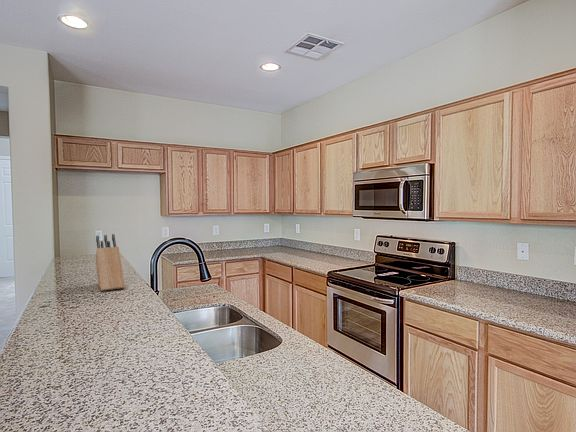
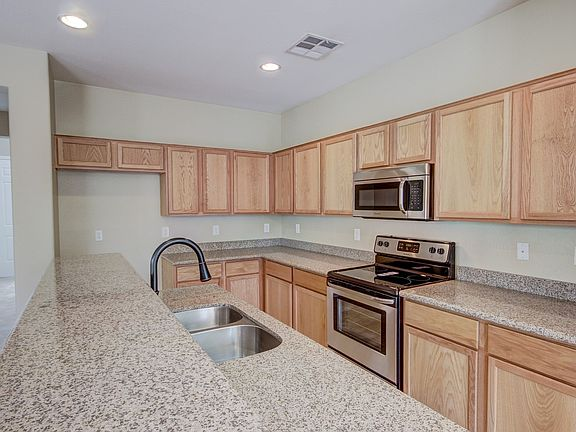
- knife block (108, 260)
